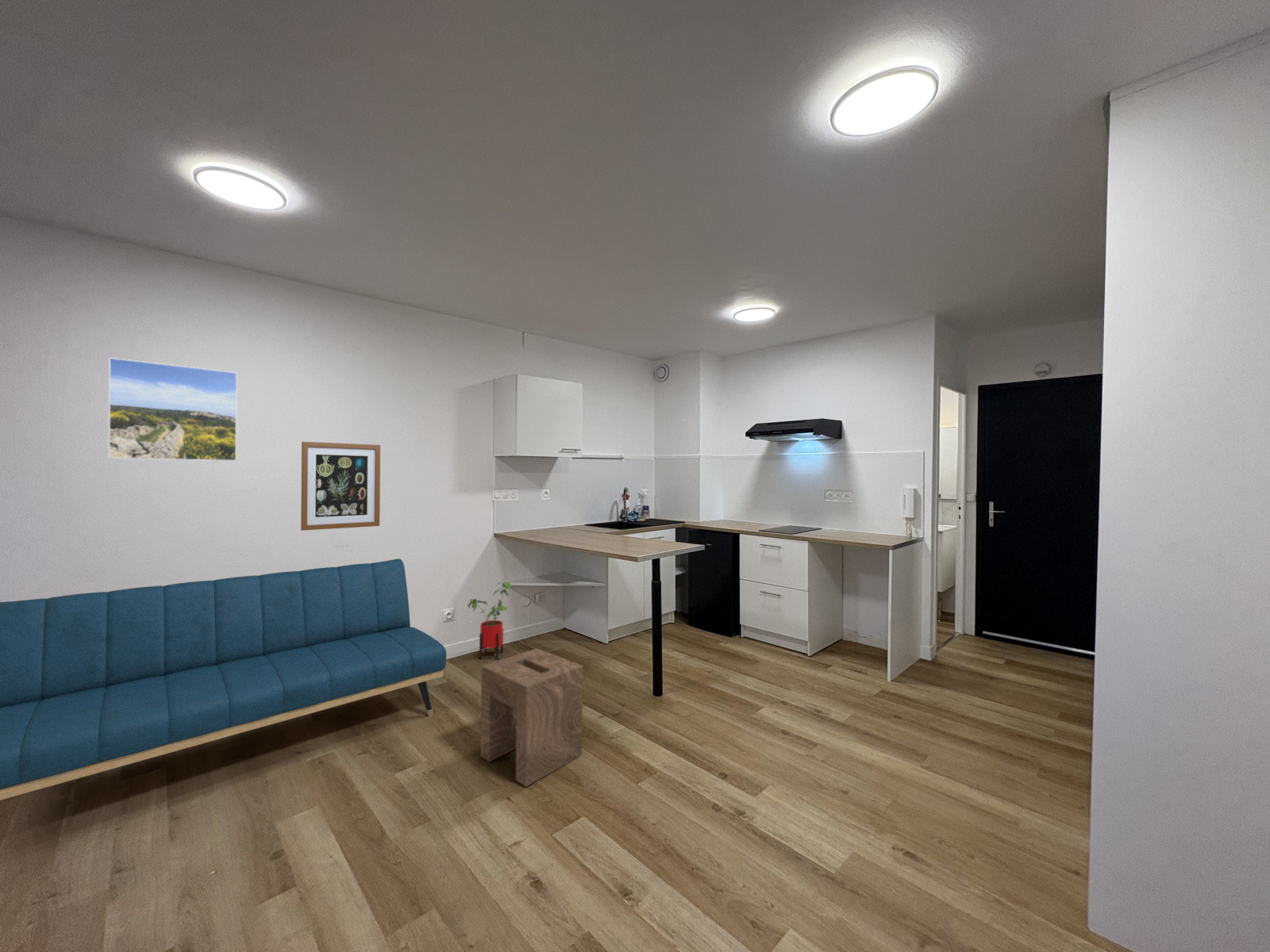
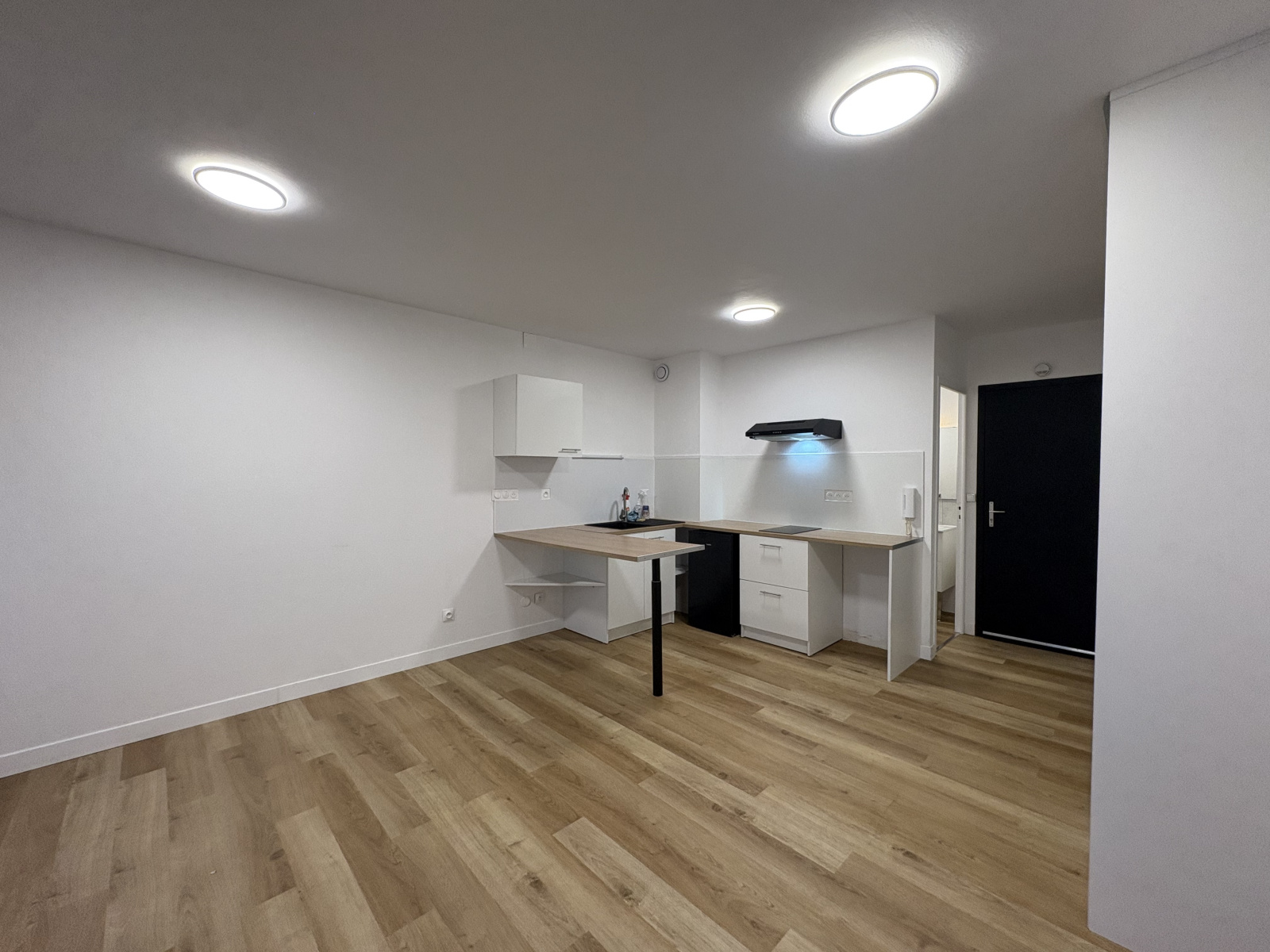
- house plant (495, 619)
- sofa (244, 665)
- stool (532, 711)
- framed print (176, 413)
- wall art (342, 486)
